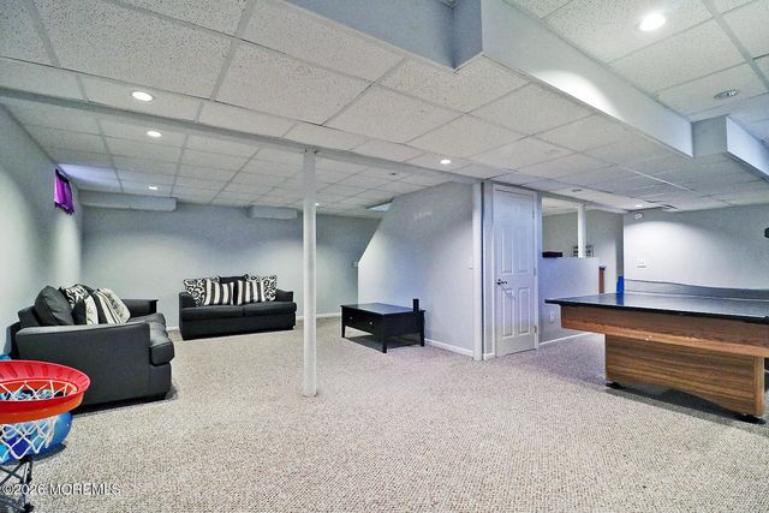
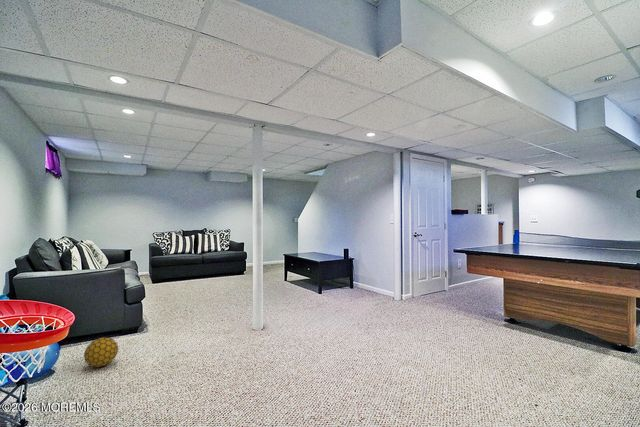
+ decorative ball (101, 352)
